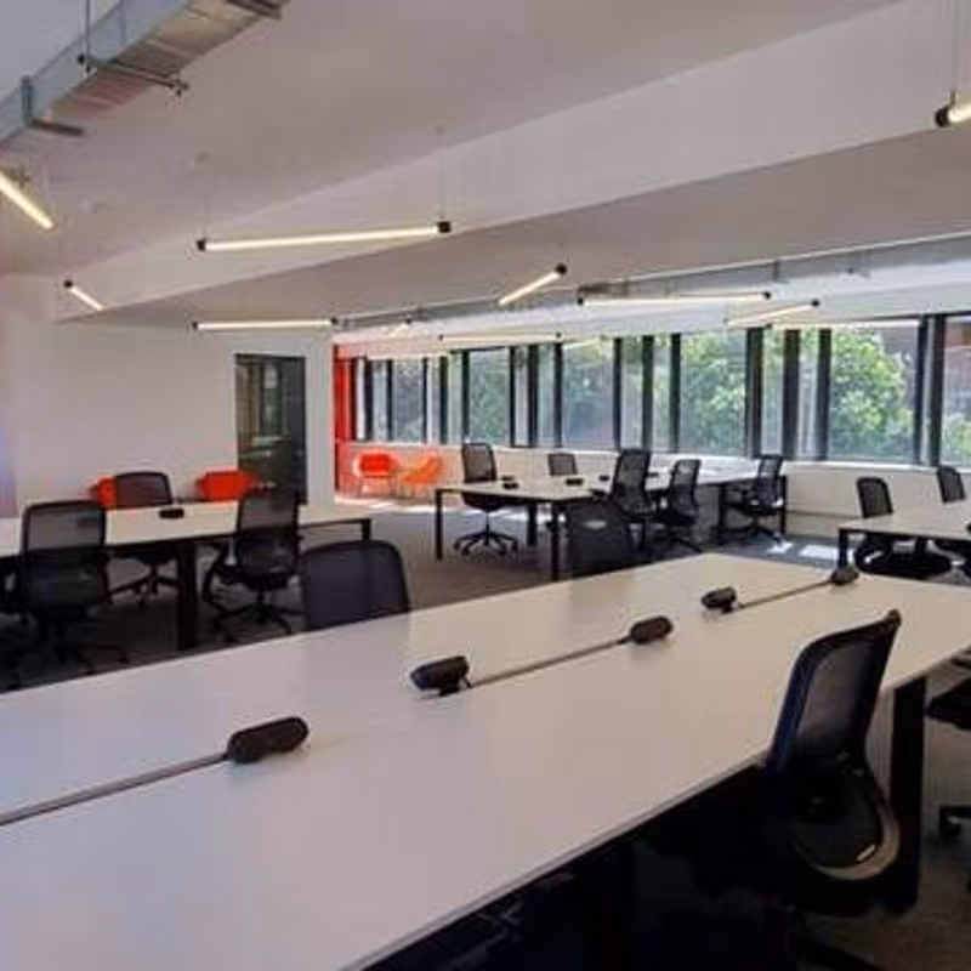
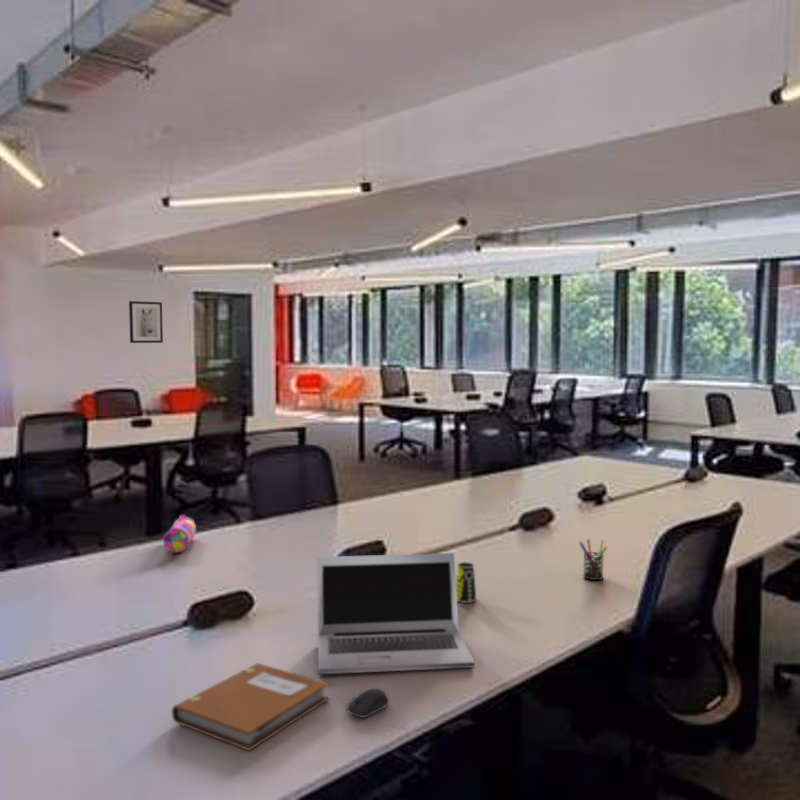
+ notebook (254, 700)
+ computer mouse (368, 699)
+ cup (465, 581)
+ pencil case (180, 533)
+ pen holder (594, 558)
+ wall art (146, 322)
+ laptop (391, 609)
